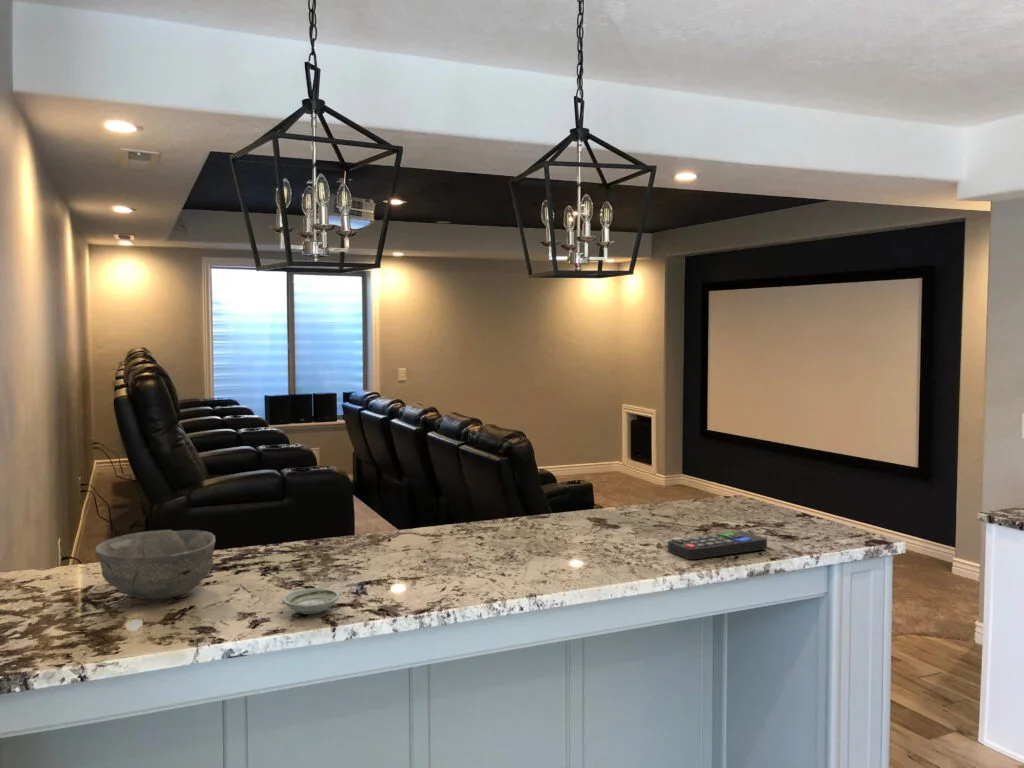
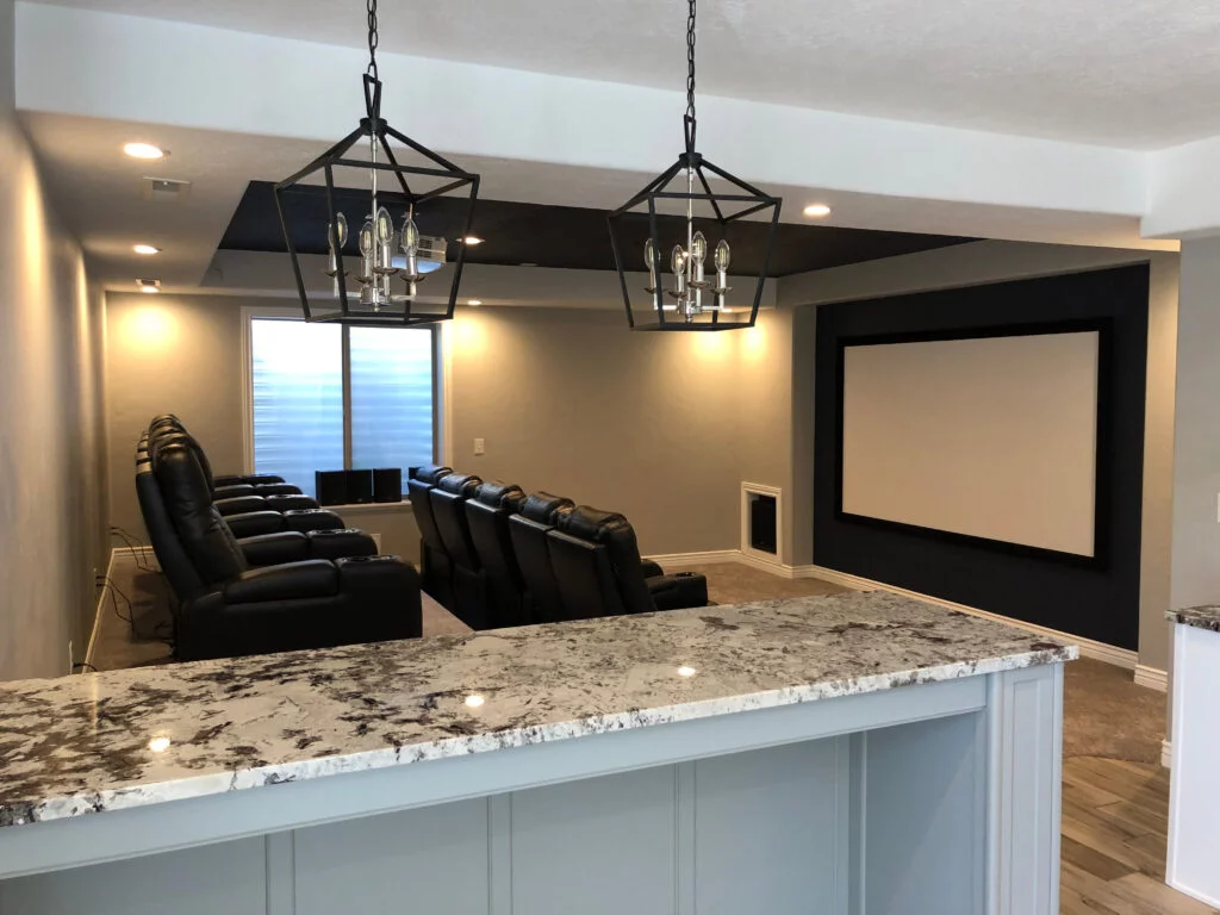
- saucer (311, 602)
- bowl (157, 567)
- remote control (717, 544)
